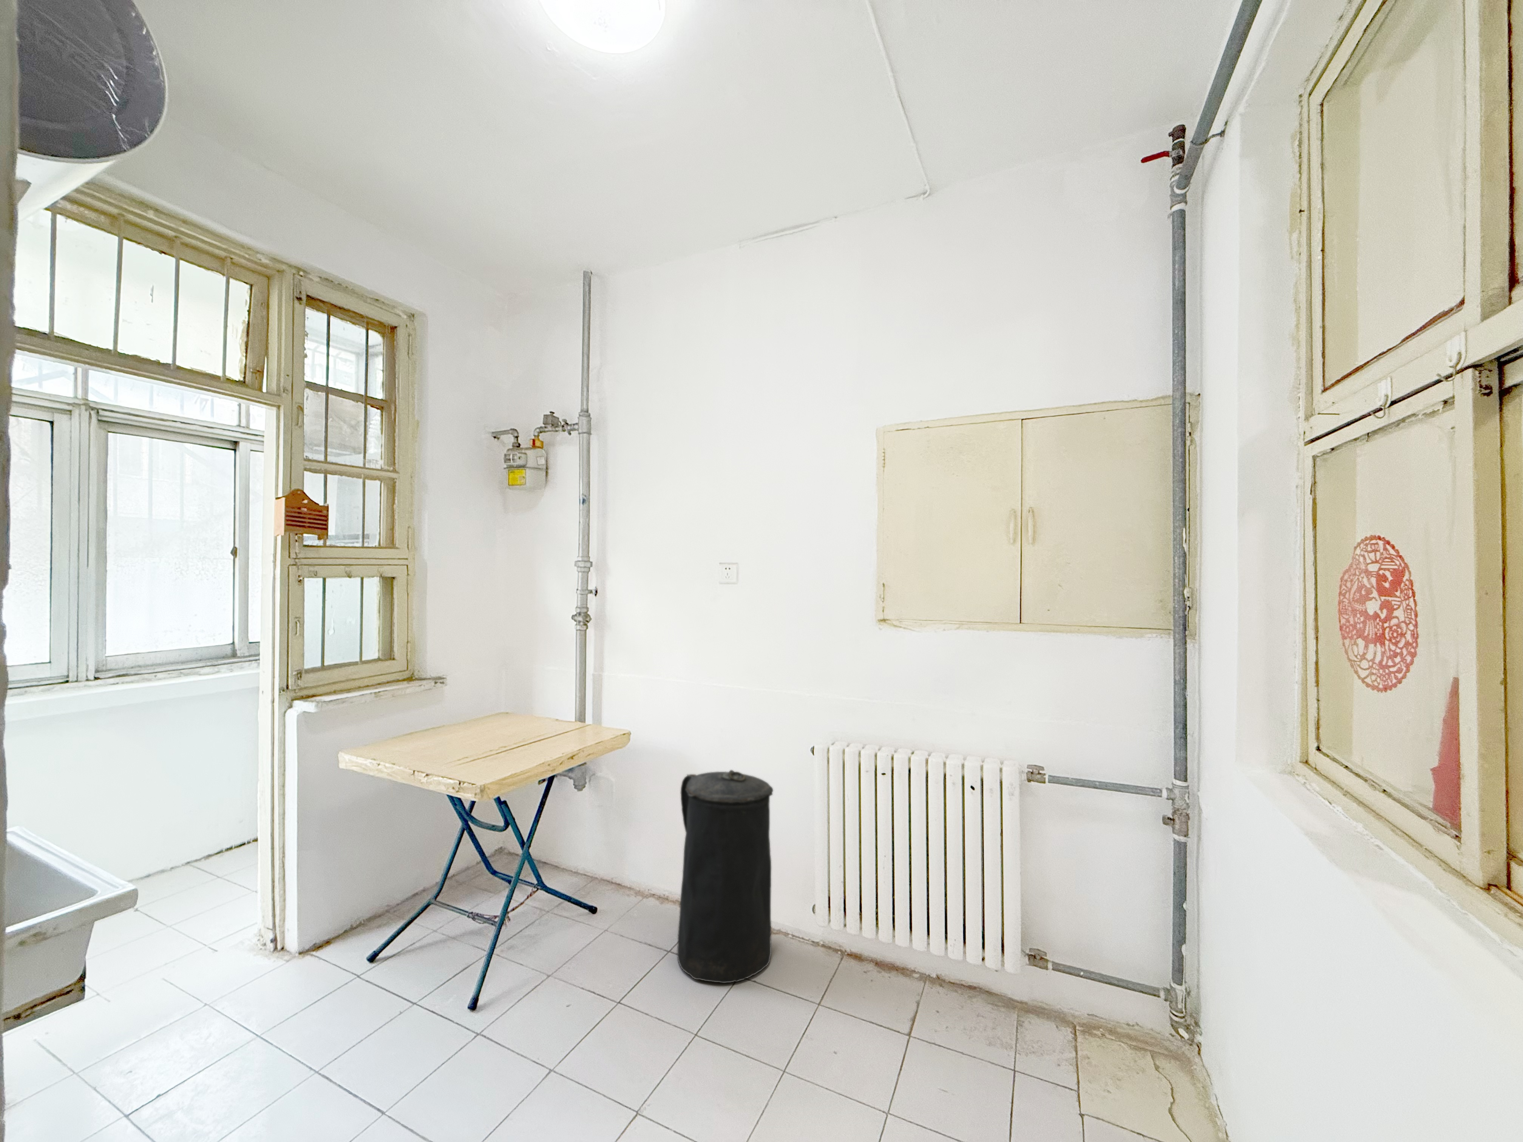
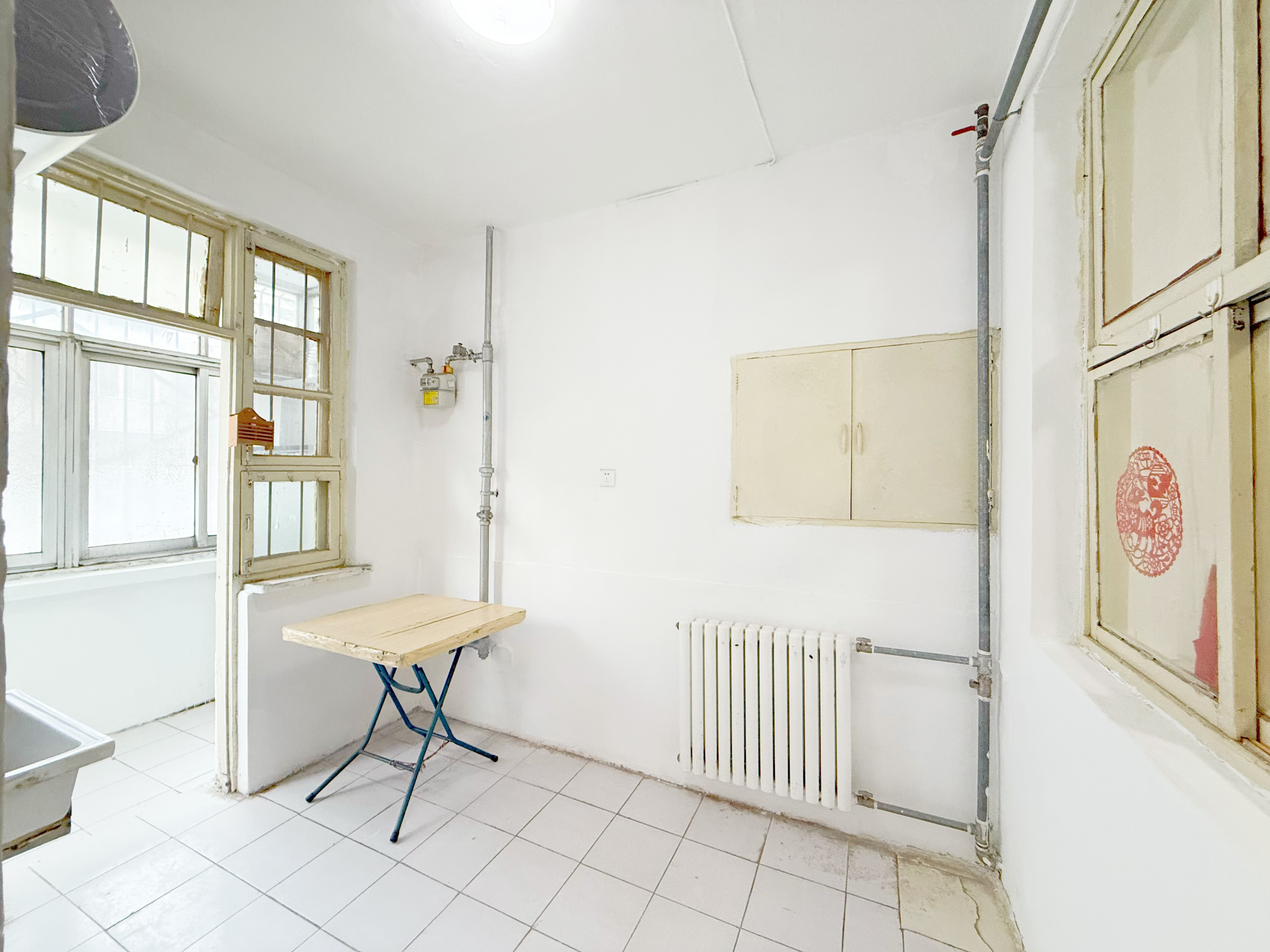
- trash can (717, 860)
